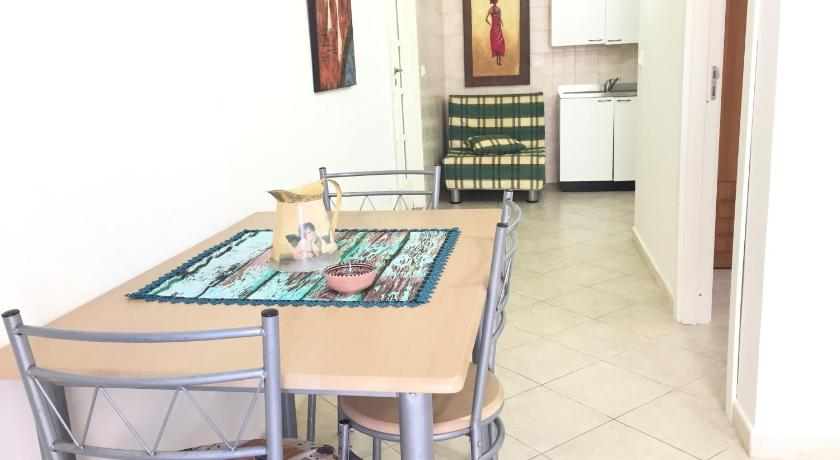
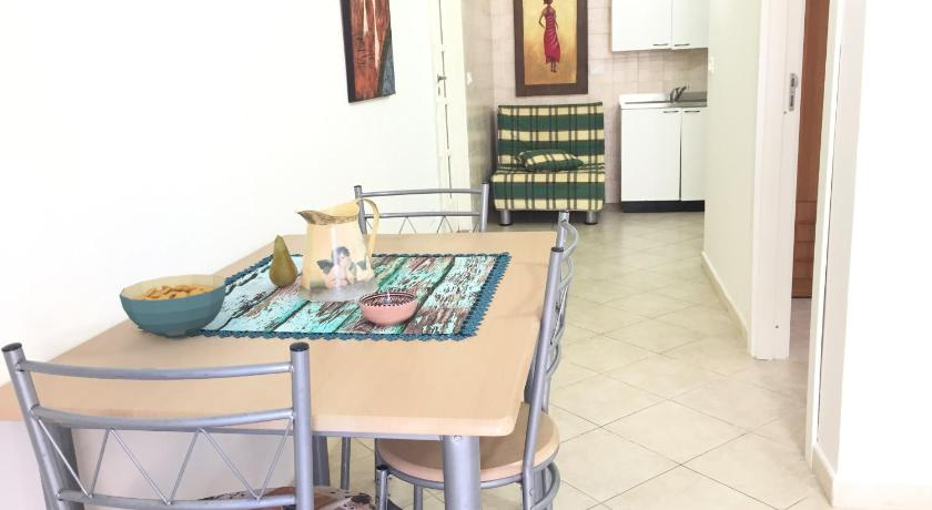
+ fruit (282, 261)
+ cereal bowl (176, 310)
